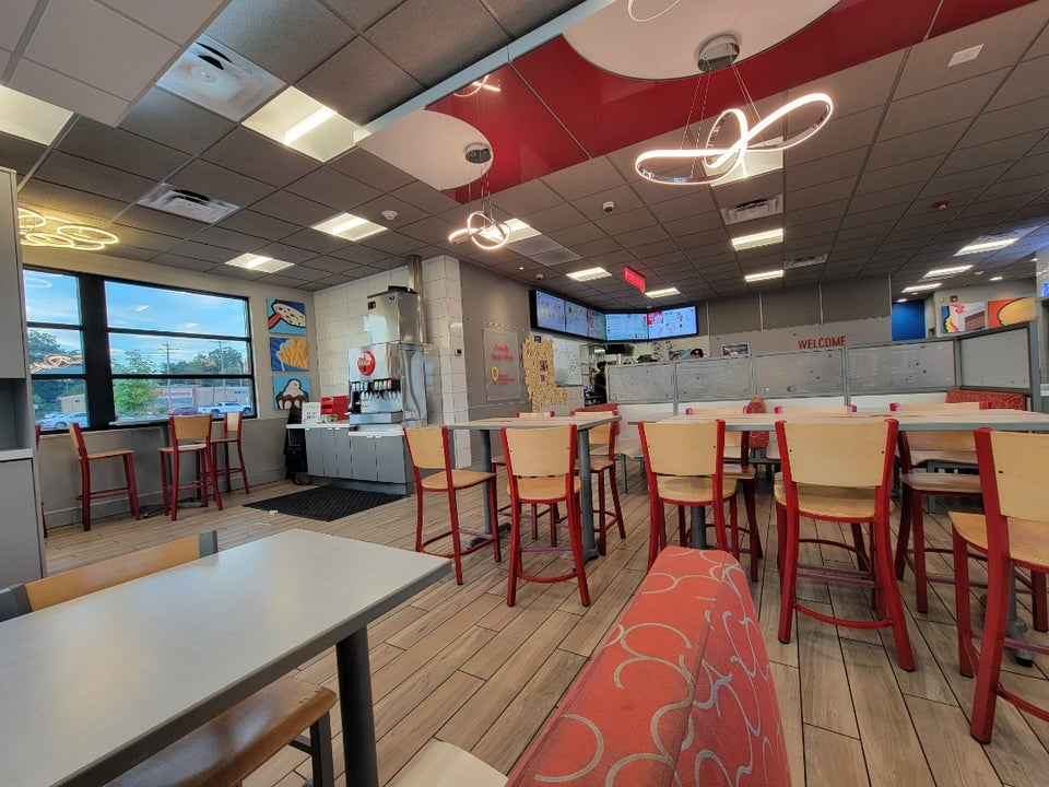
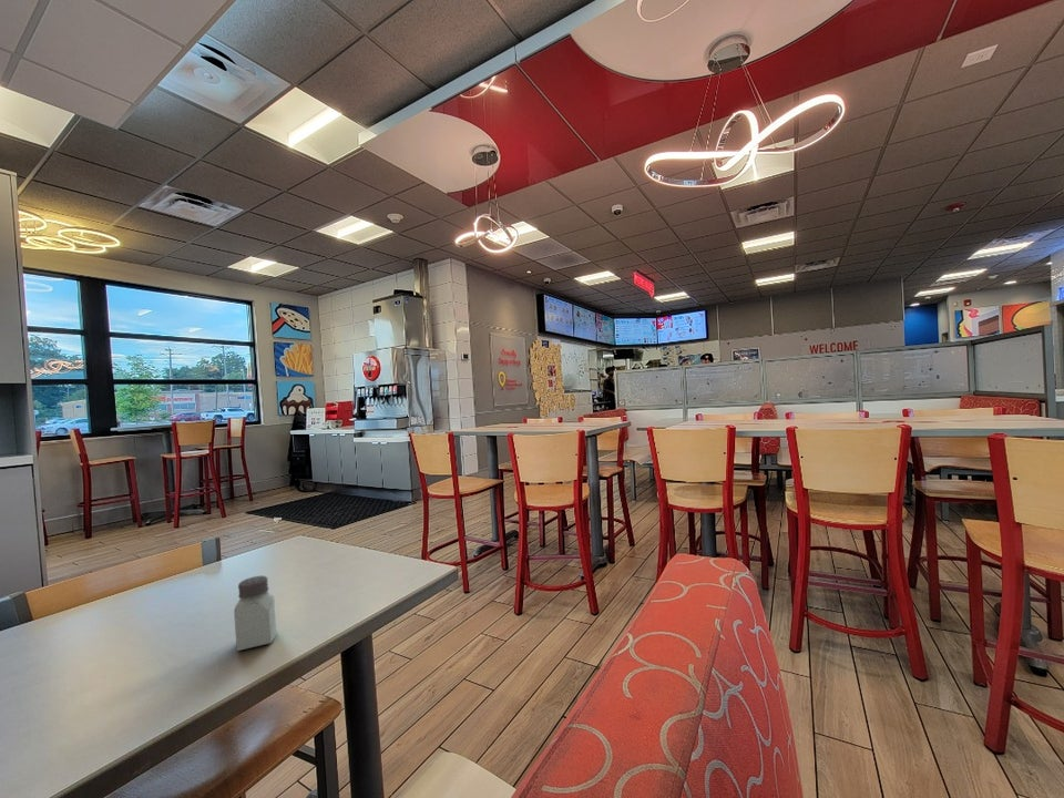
+ saltshaker (255, 611)
